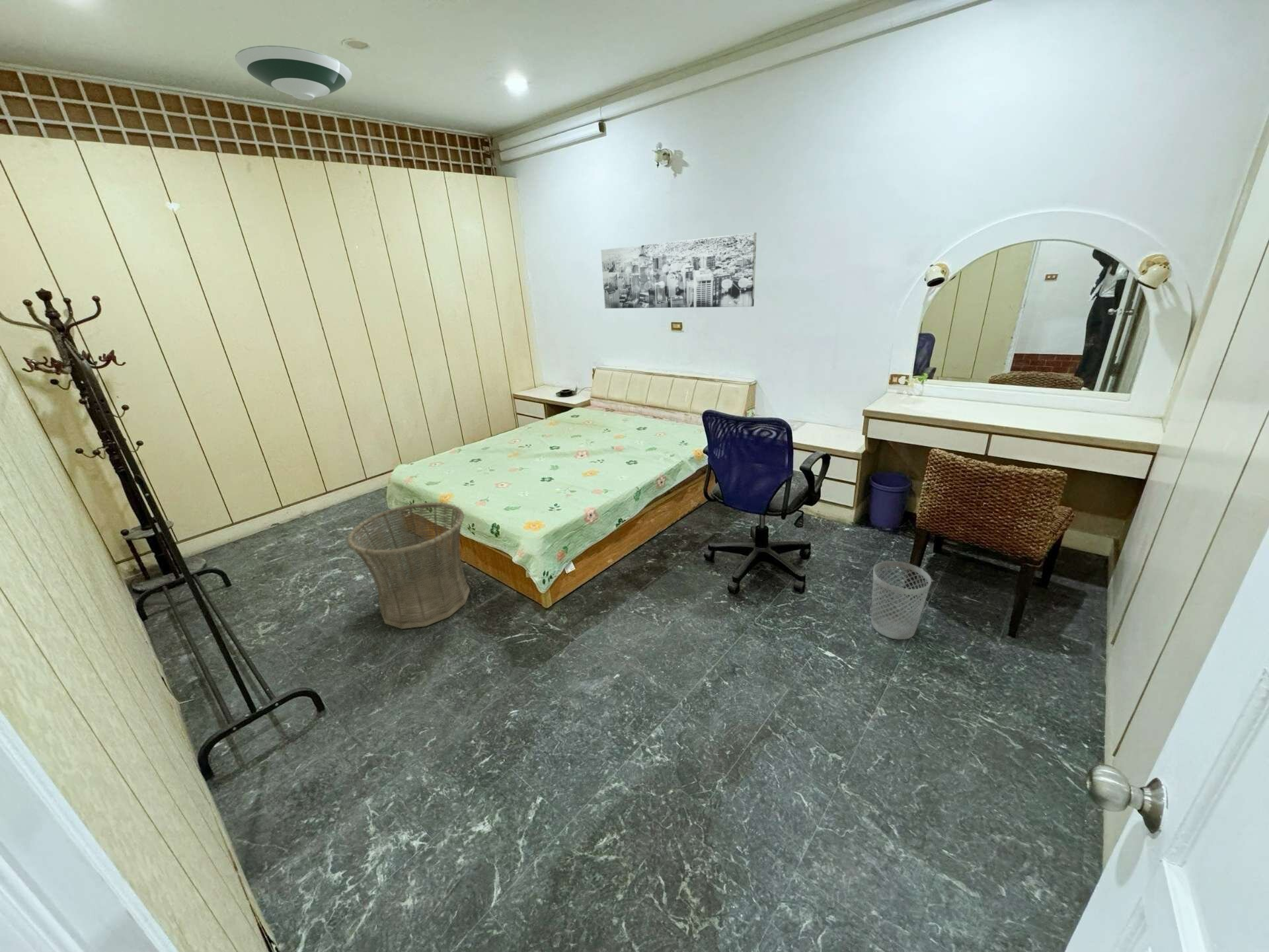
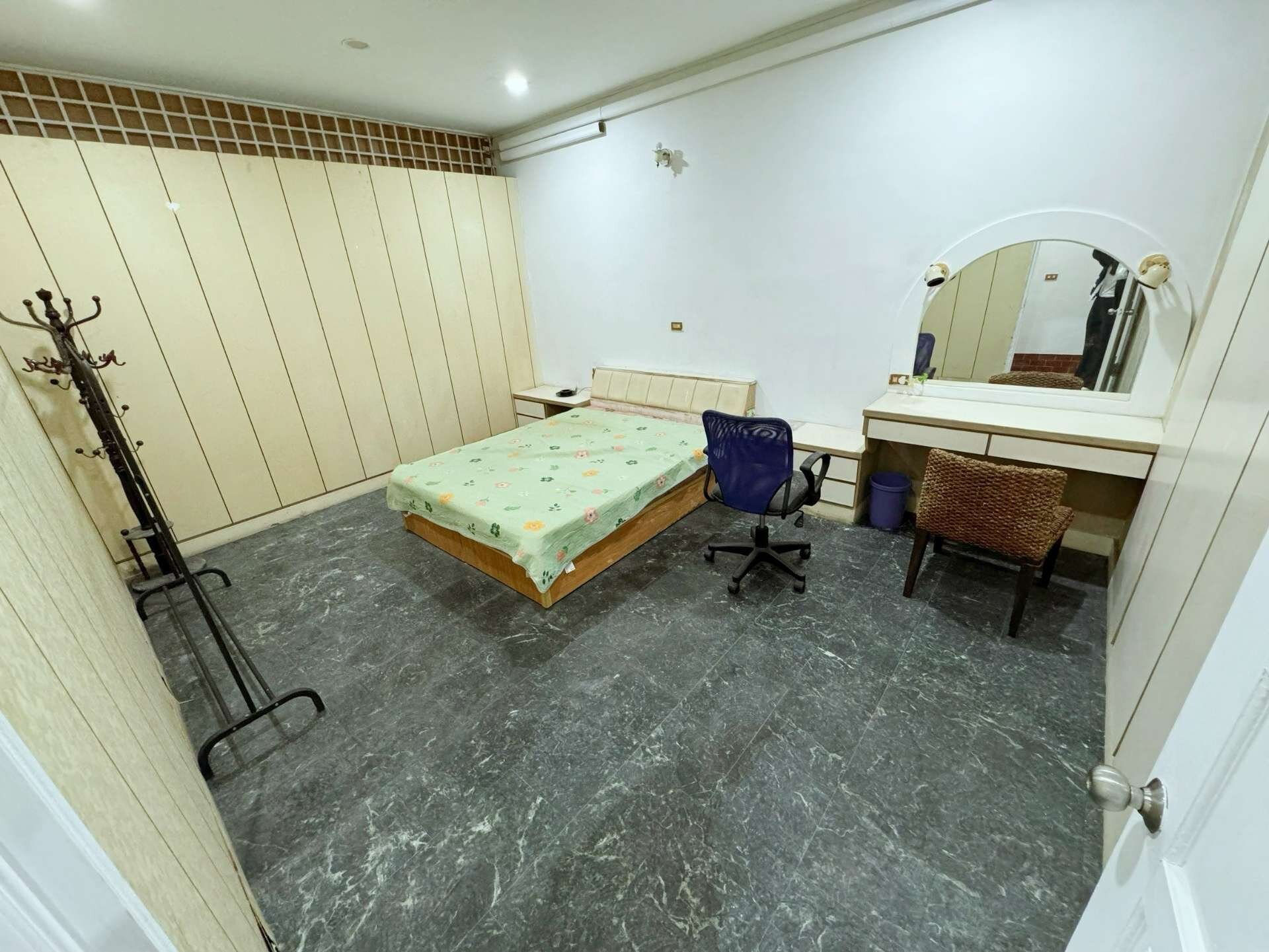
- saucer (300, 83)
- wastebasket (897, 601)
- basket (416, 564)
- wall art (670, 275)
